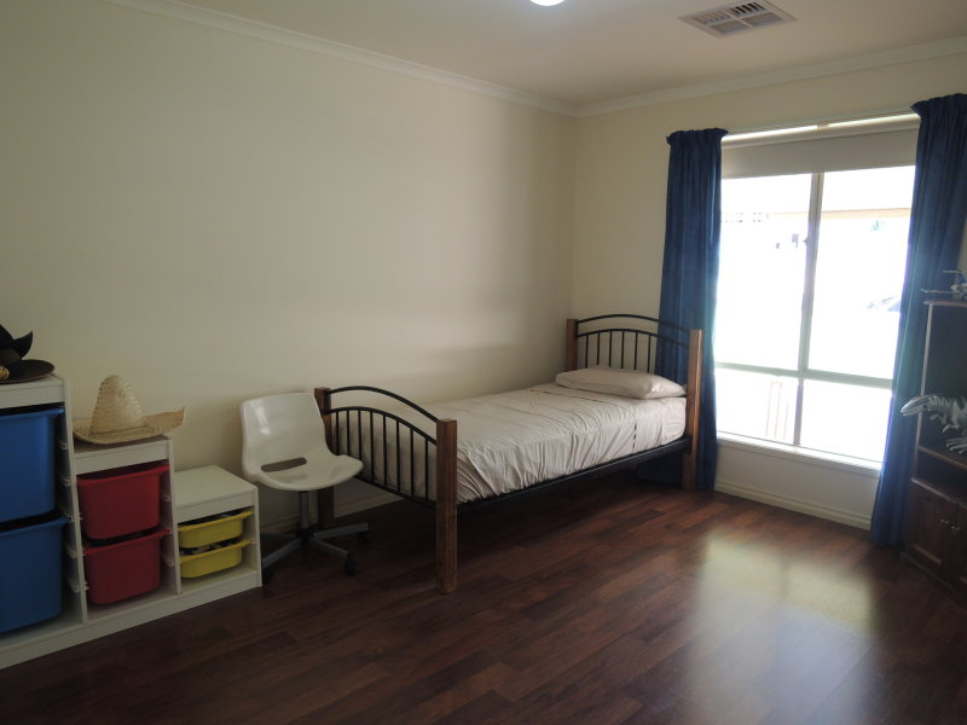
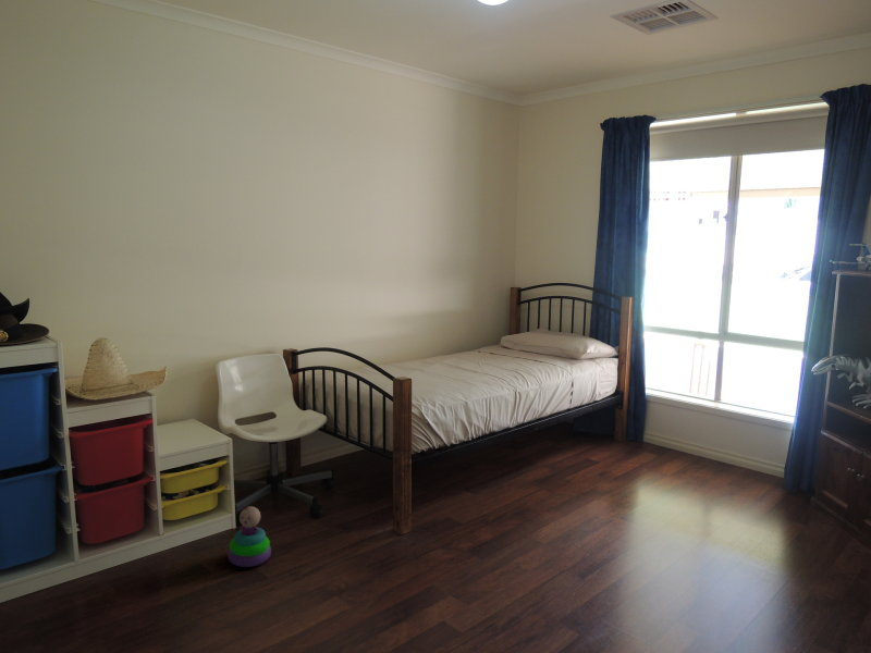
+ stacking toy (249, 532)
